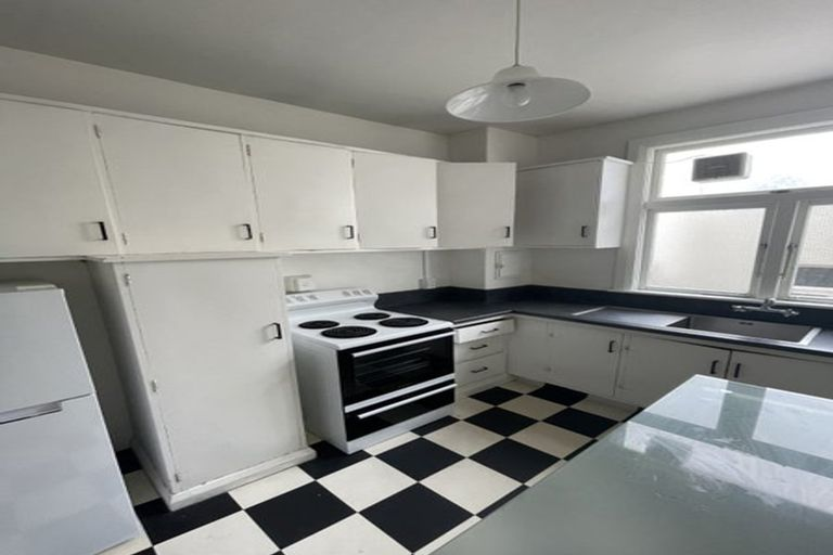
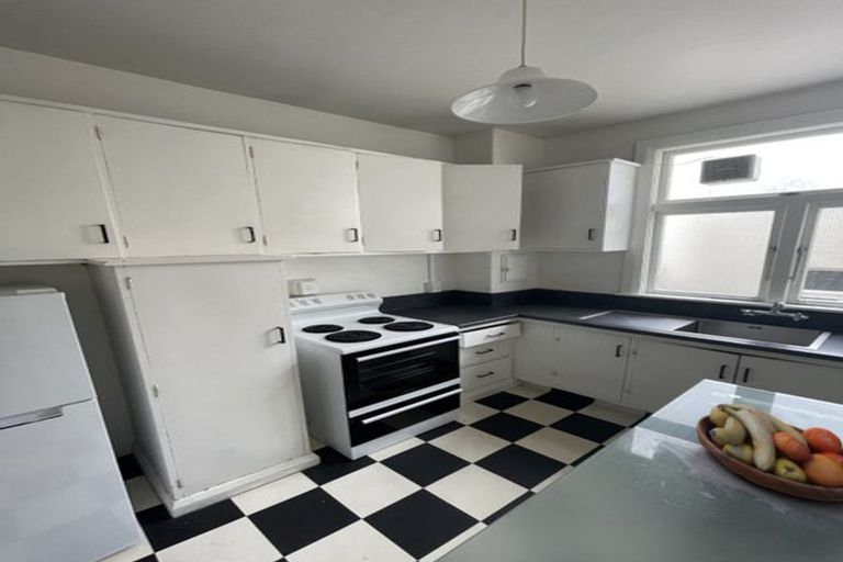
+ fruit bowl (774, 440)
